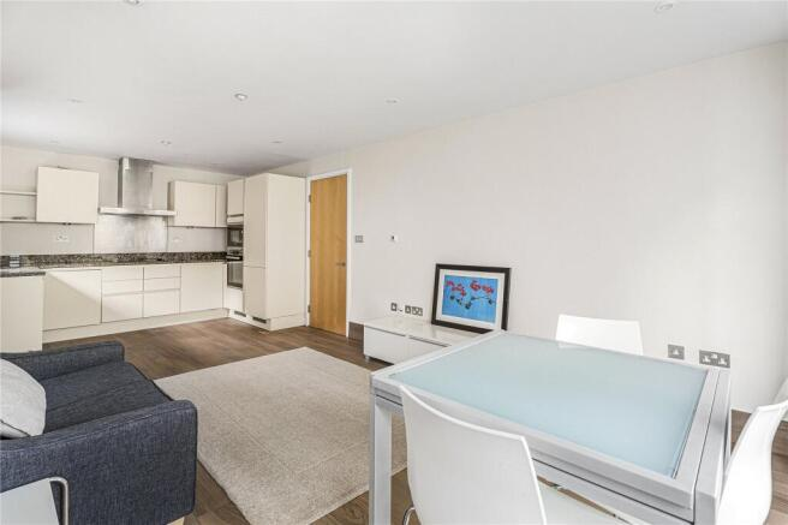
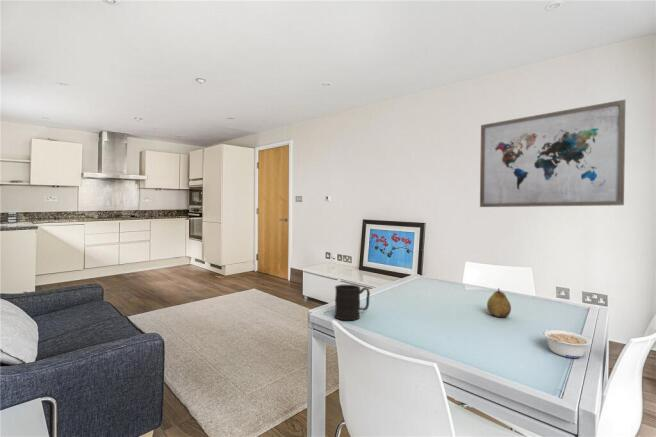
+ fruit (498, 301)
+ legume (566, 343)
+ wall art (543, 160)
+ mug (352, 301)
